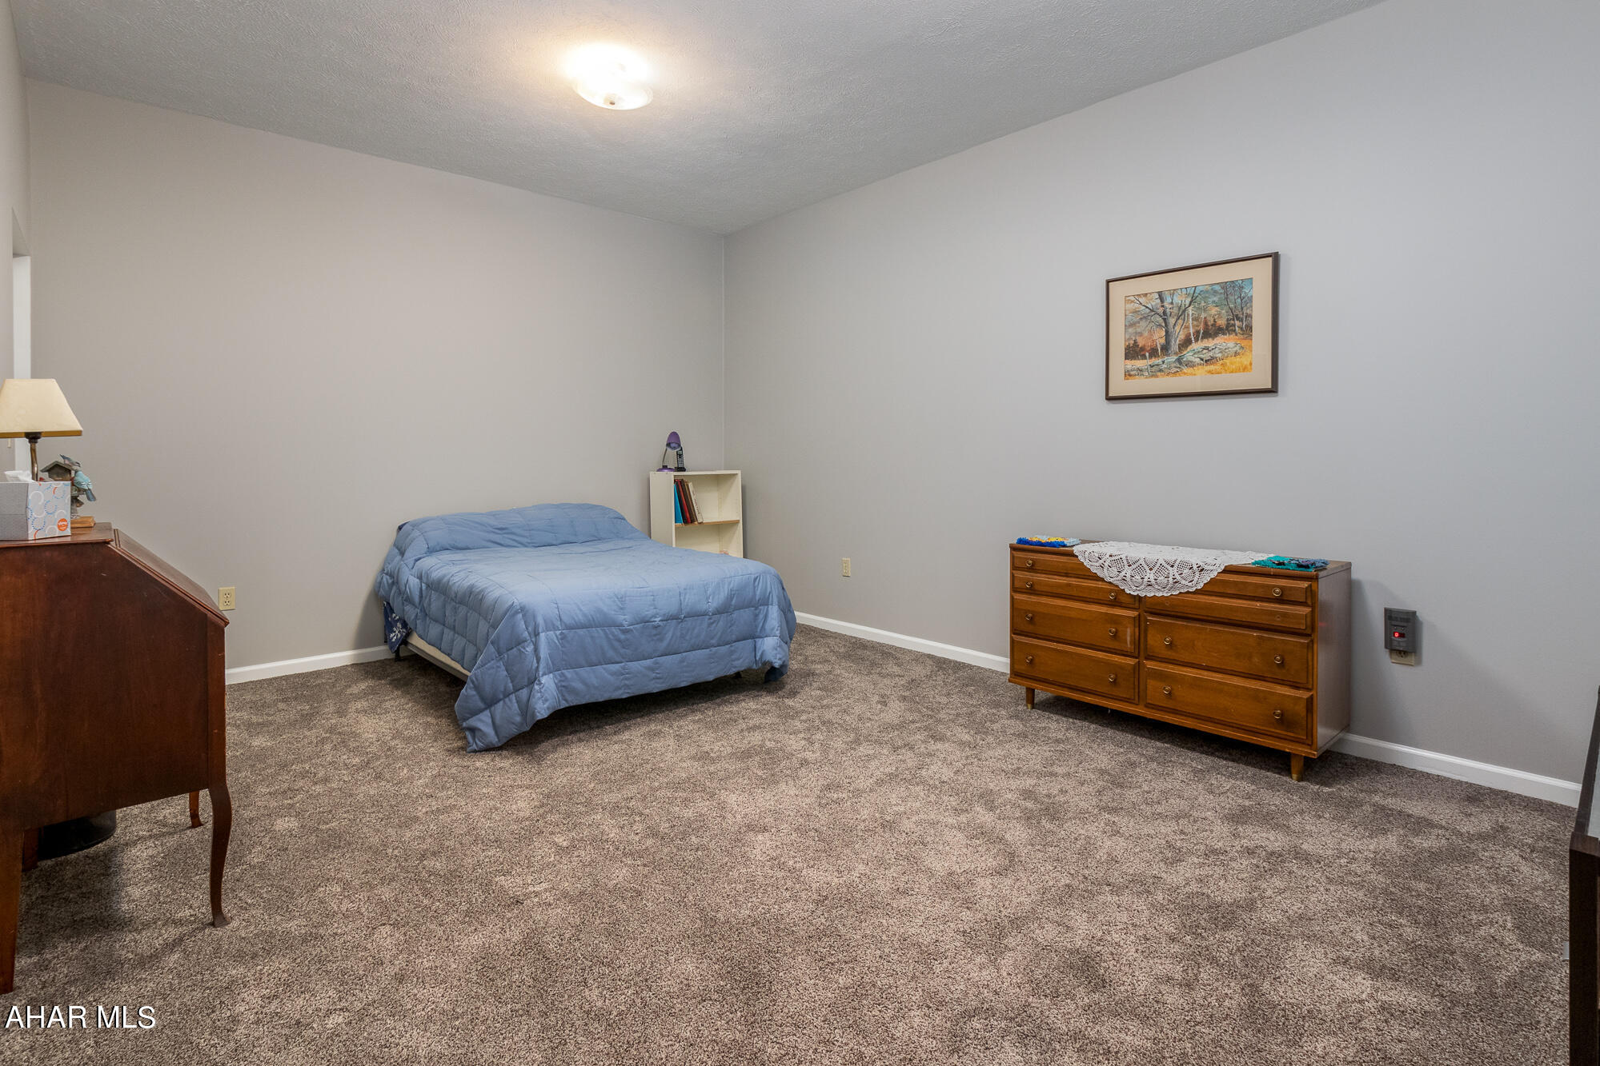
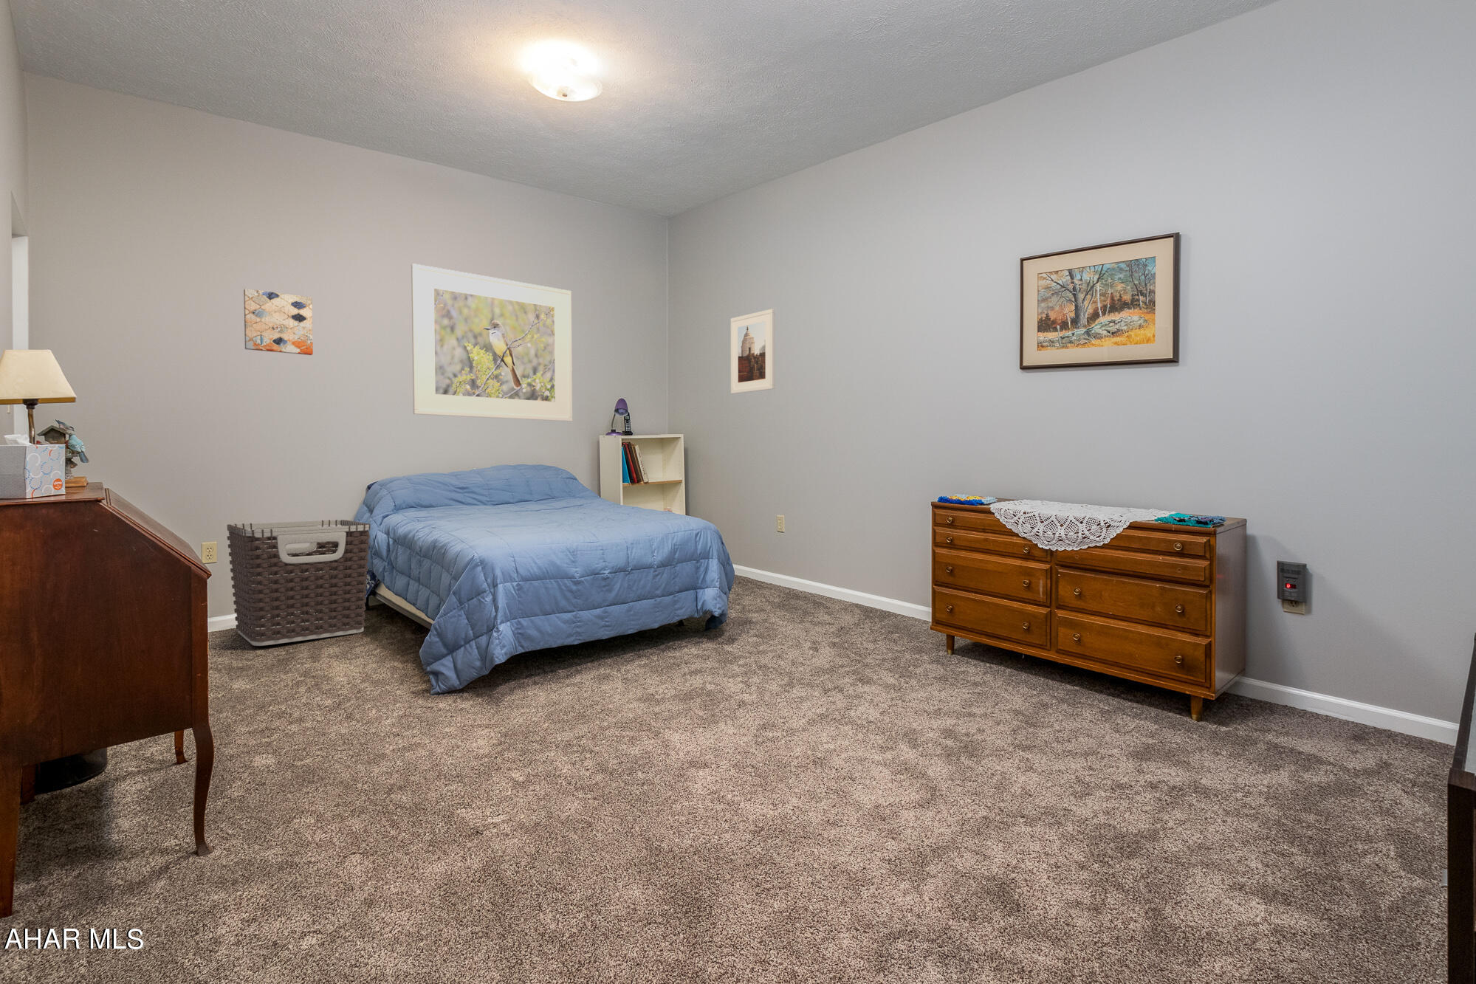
+ clothes hamper (300, 578)
+ wall art (278, 323)
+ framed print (496, 348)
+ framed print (751, 353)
